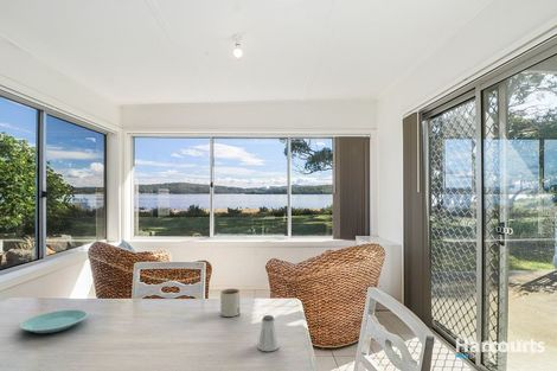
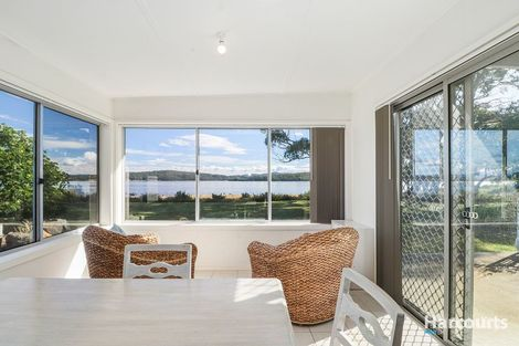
- mug (231, 300)
- plate (55, 321)
- saltshaker (268, 331)
